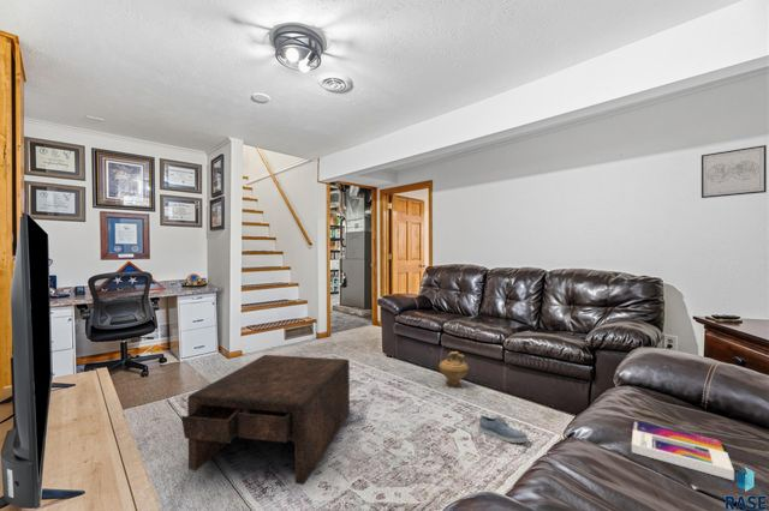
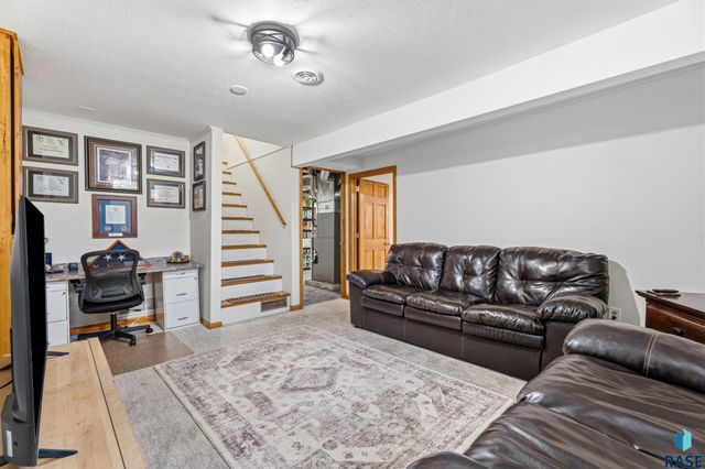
- coffee table (280, 402)
- wall art (732, 173)
- ceramic jug (453, 368)
- shoe (502, 426)
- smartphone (675, 443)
